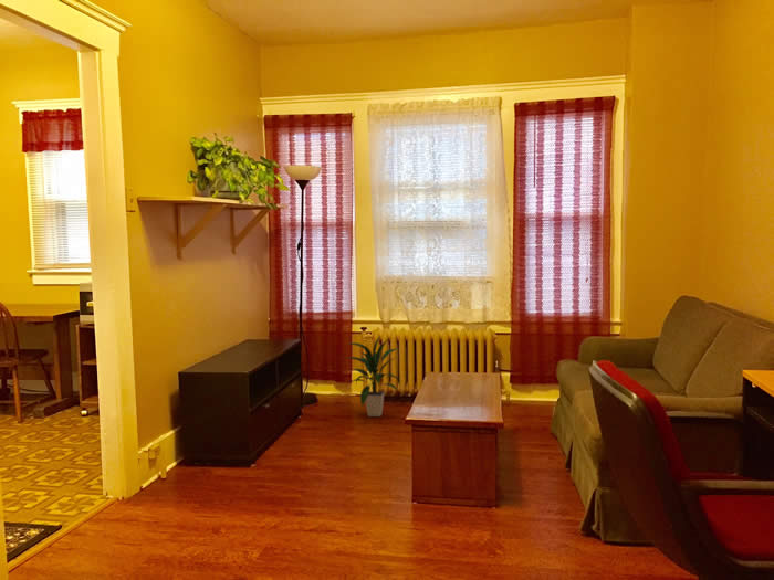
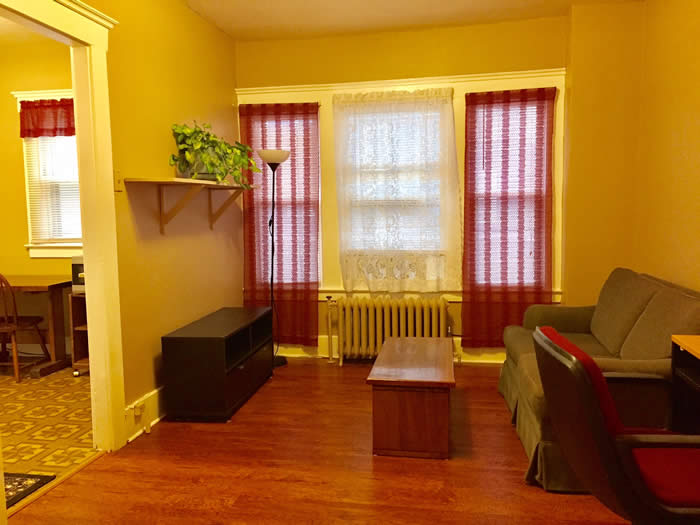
- indoor plant (372, 375)
